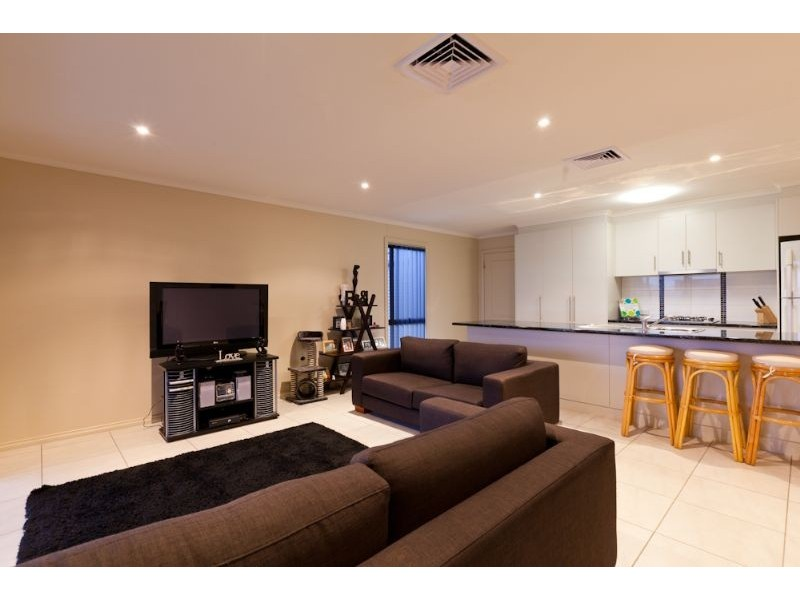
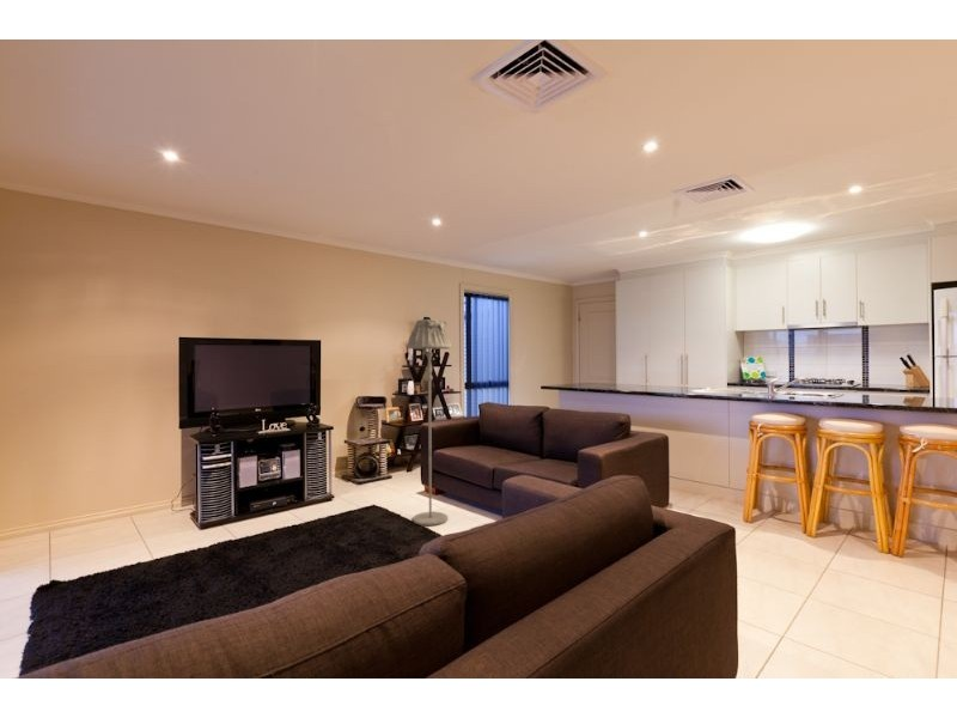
+ floor lamp (429, 419)
